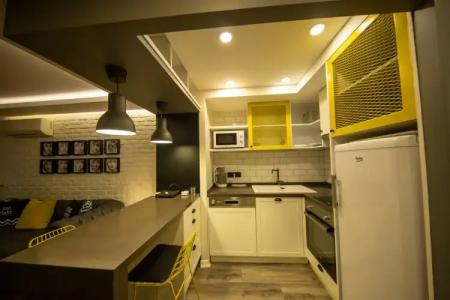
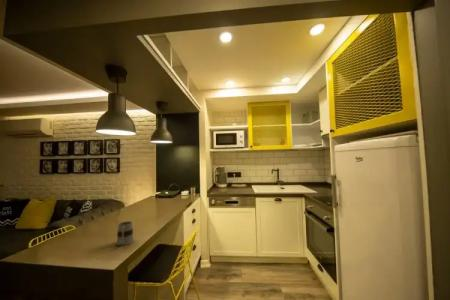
+ mug (124, 233)
